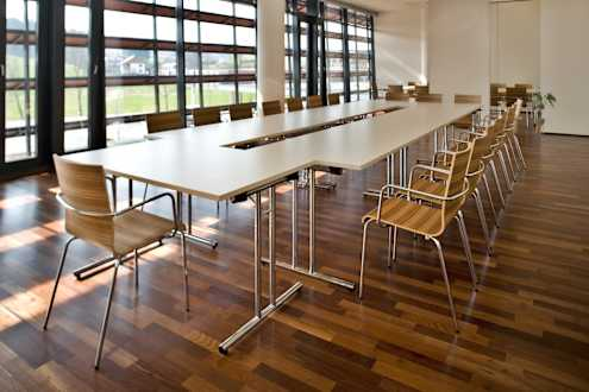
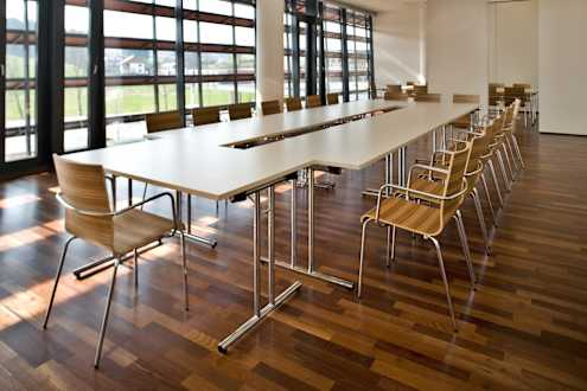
- house plant (541, 112)
